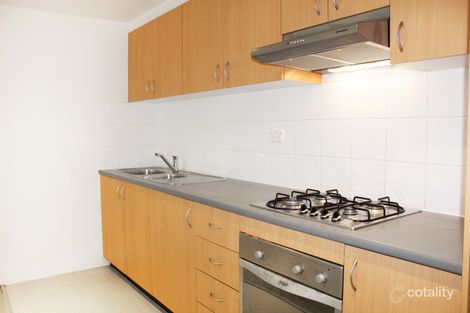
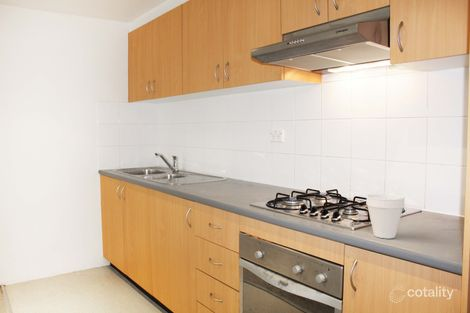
+ cup (384, 216)
